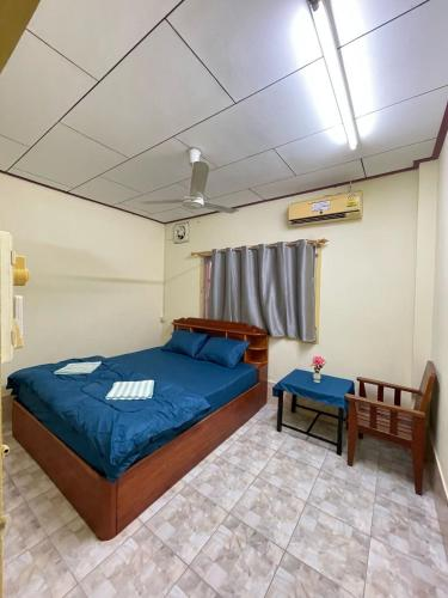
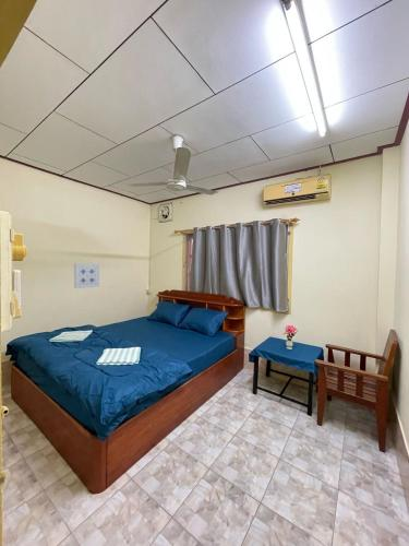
+ wall art (87, 275)
